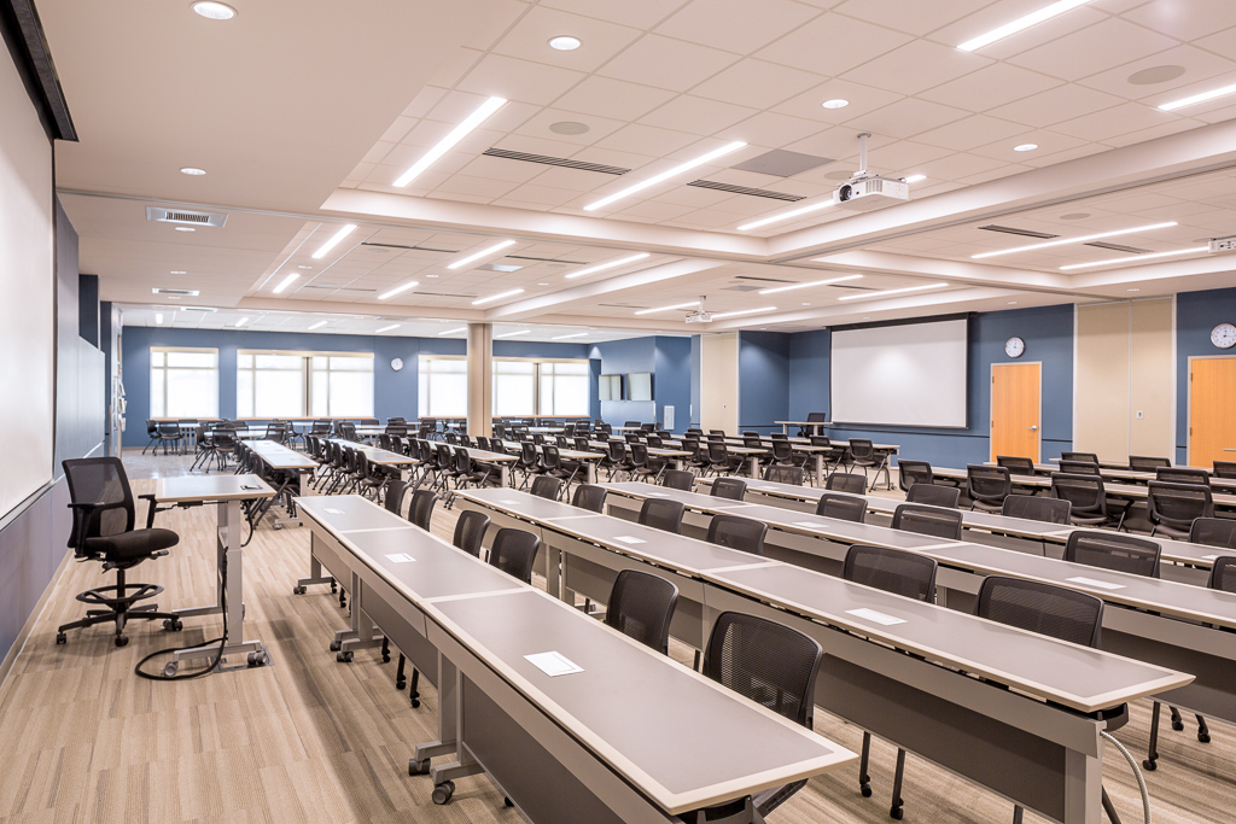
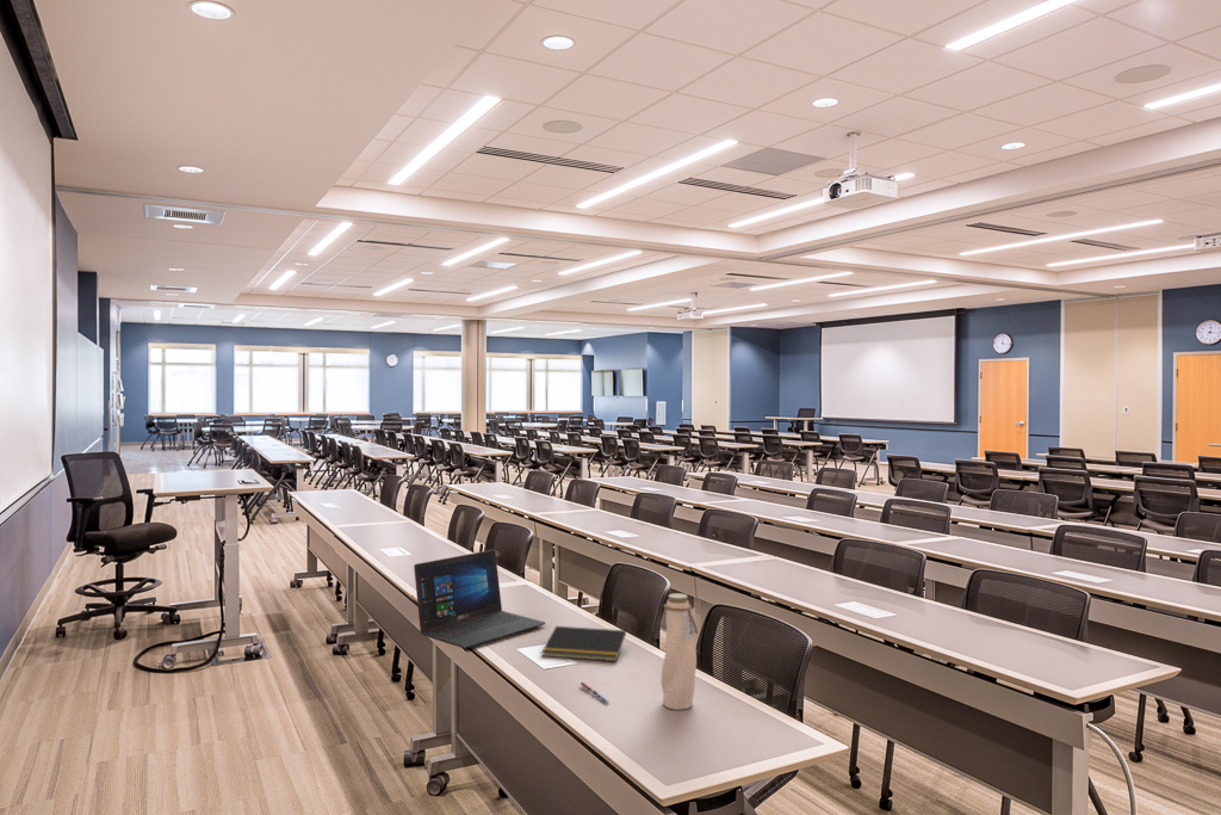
+ notepad (584, 642)
+ water bottle (680, 649)
+ pen (594, 691)
+ laptop (481, 595)
